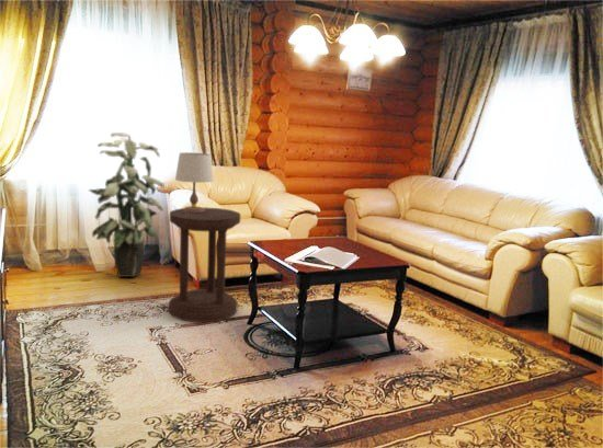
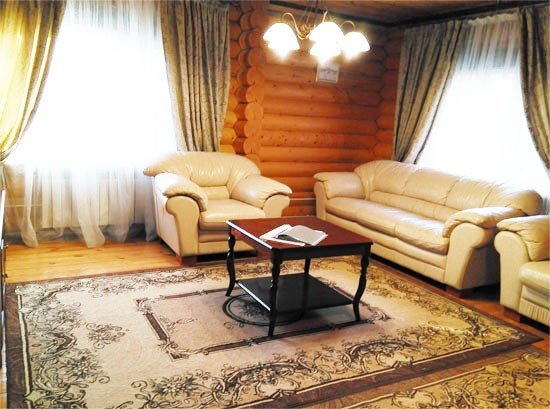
- table lamp (194, 182)
- indoor plant (125, 205)
- side table (208, 262)
